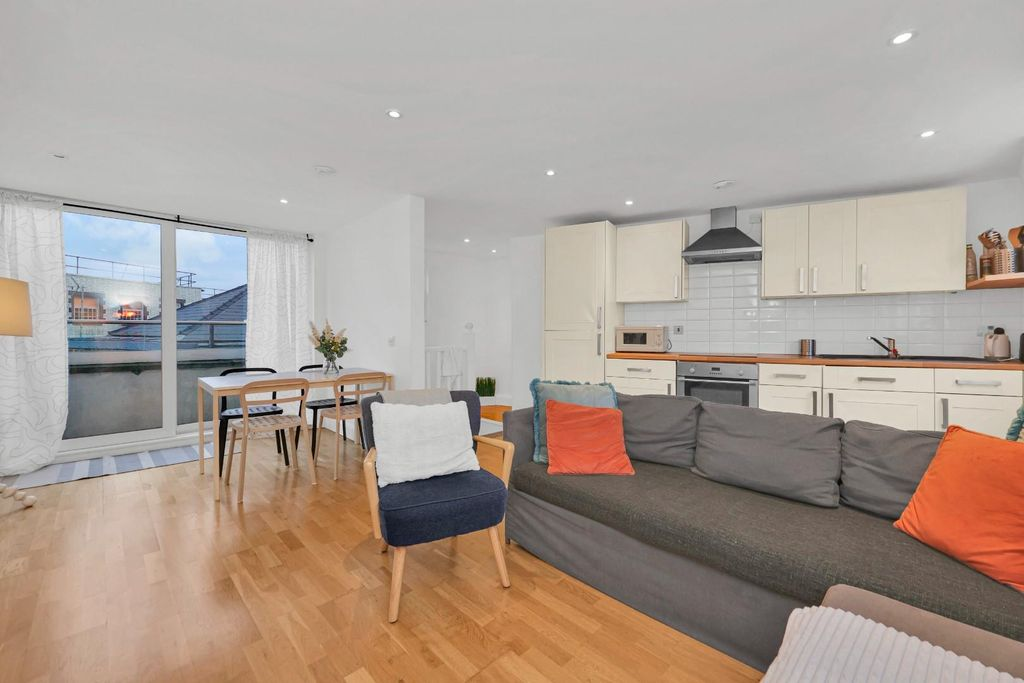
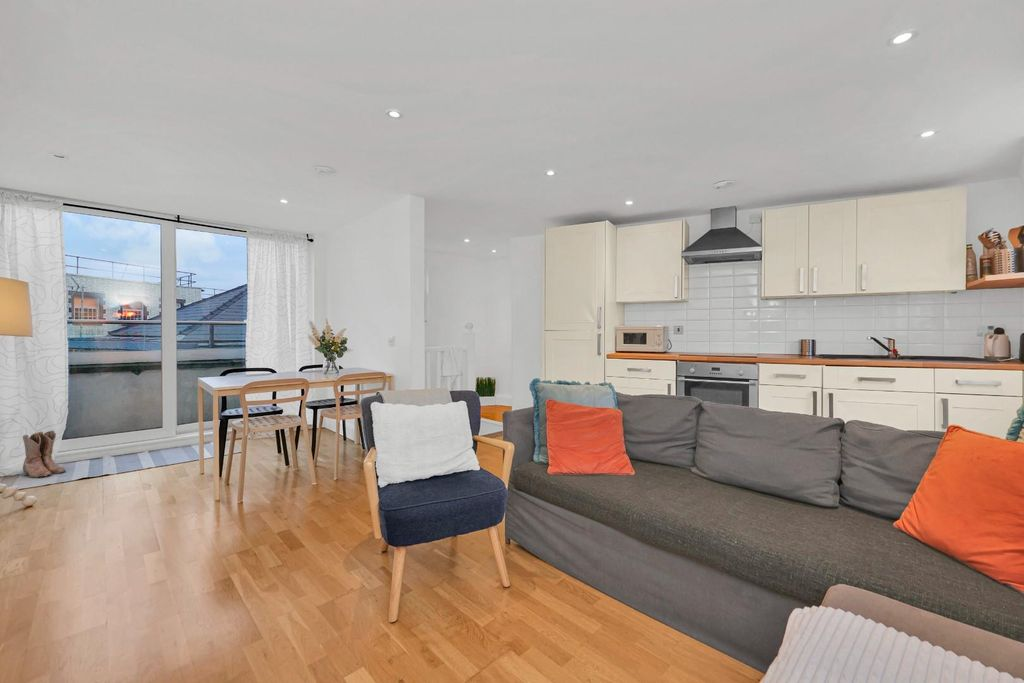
+ boots (44, 452)
